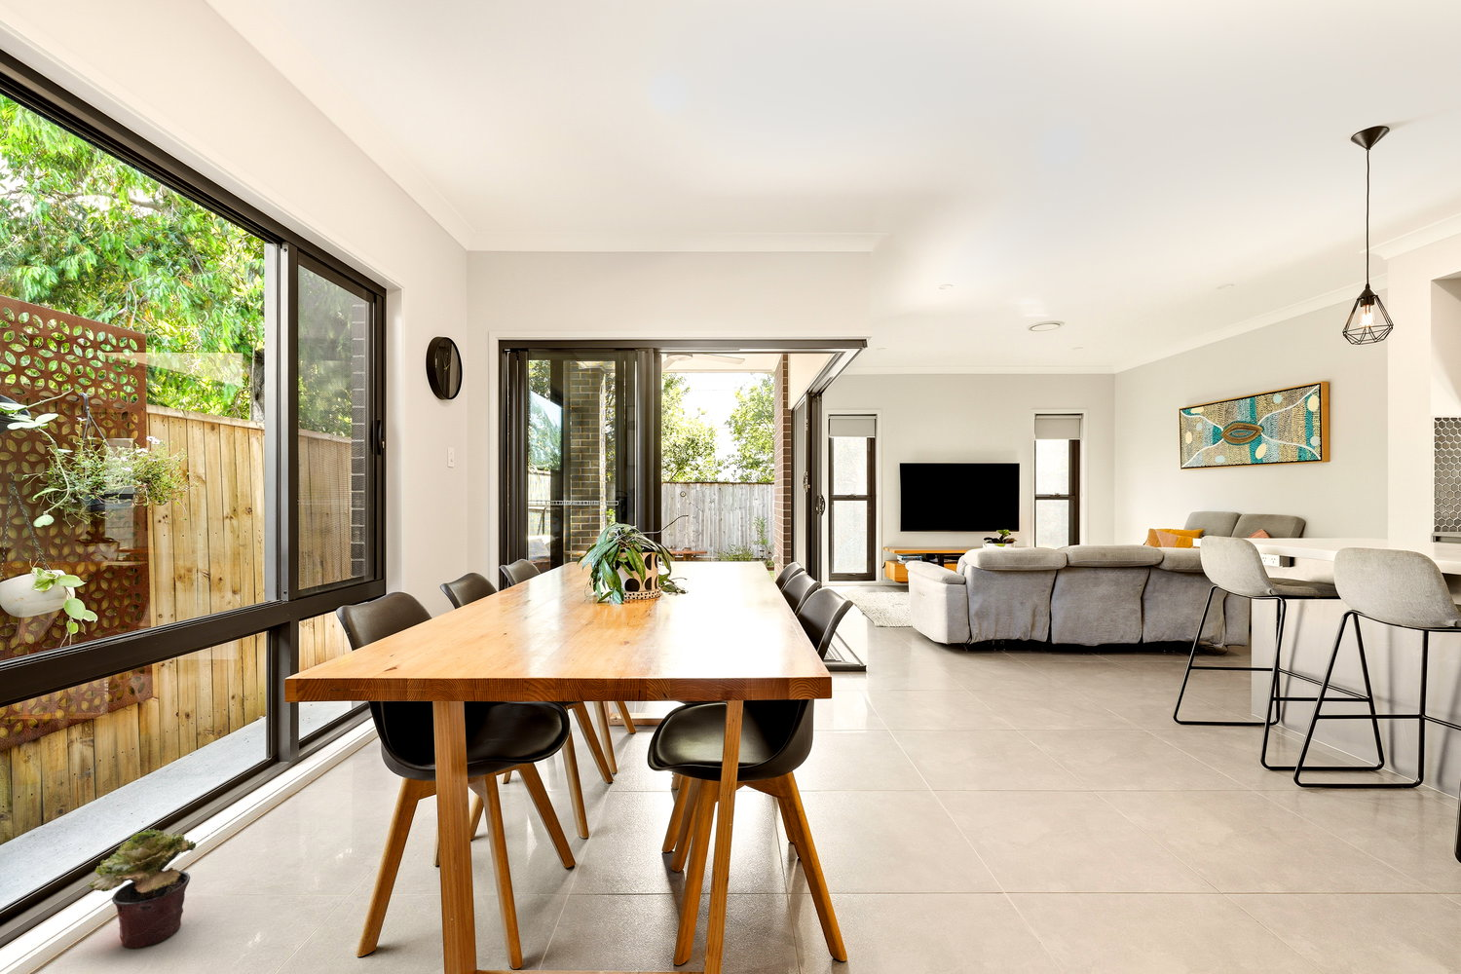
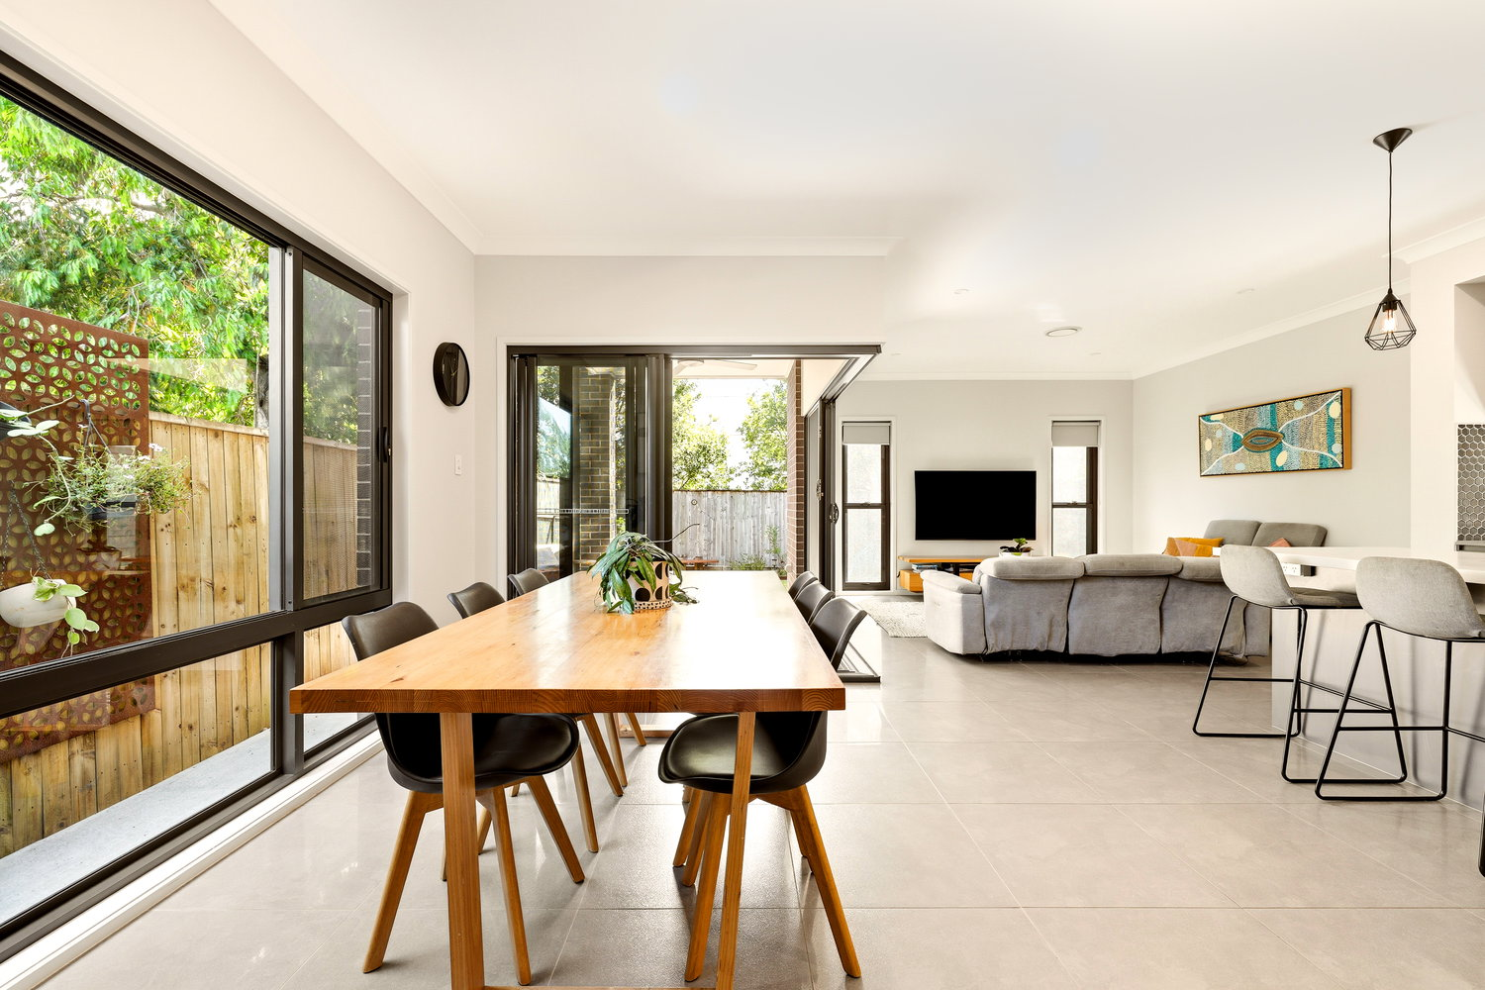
- potted plant (142, 883)
